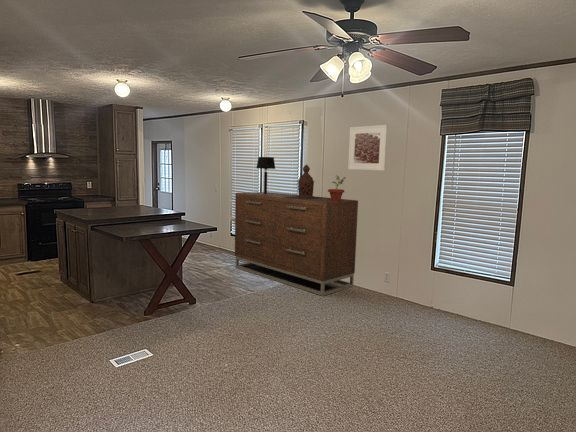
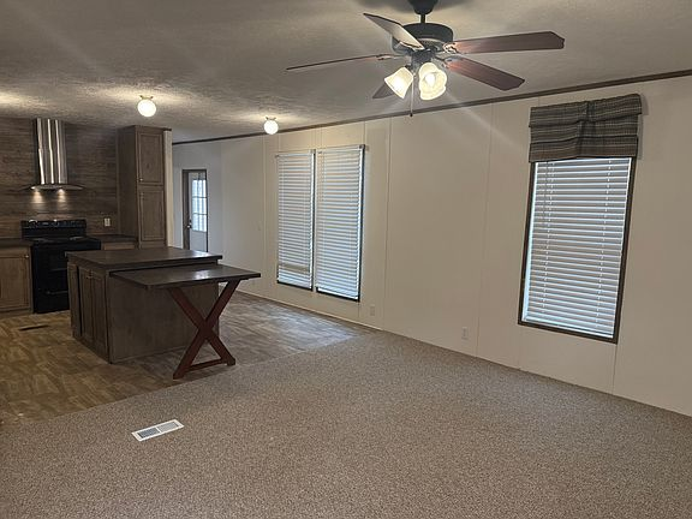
- lantern (305, 180)
- table lamp (265, 175)
- potted plant (336, 187)
- dresser (290, 237)
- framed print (367, 148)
